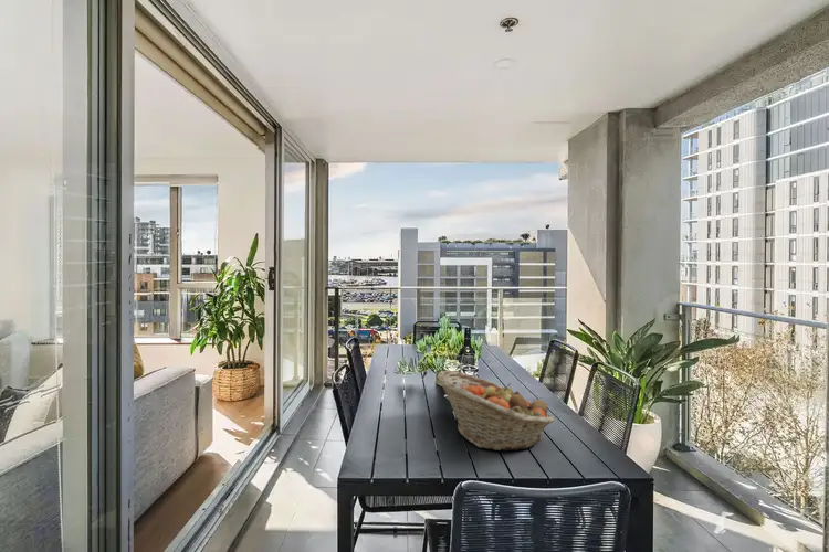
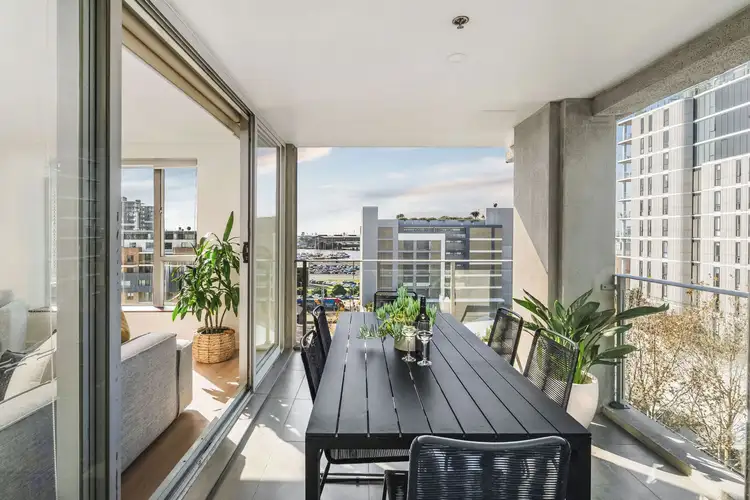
- fruit basket (492, 405)
